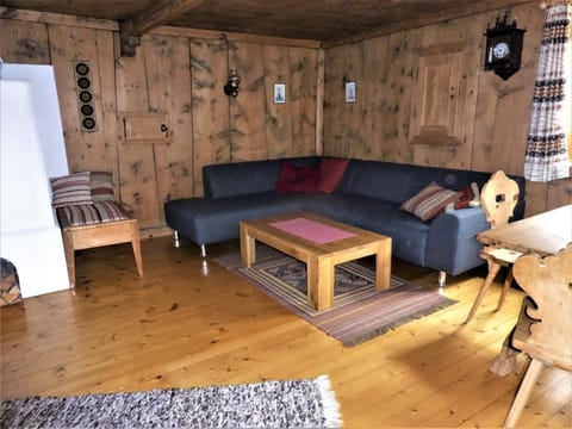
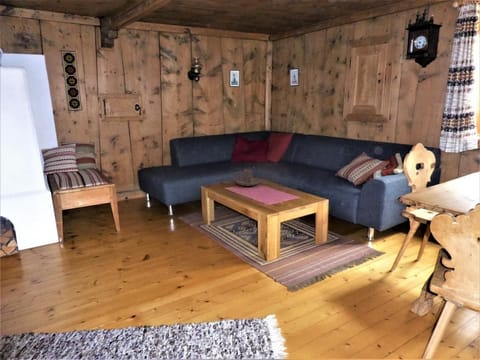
+ candle holder (245, 177)
